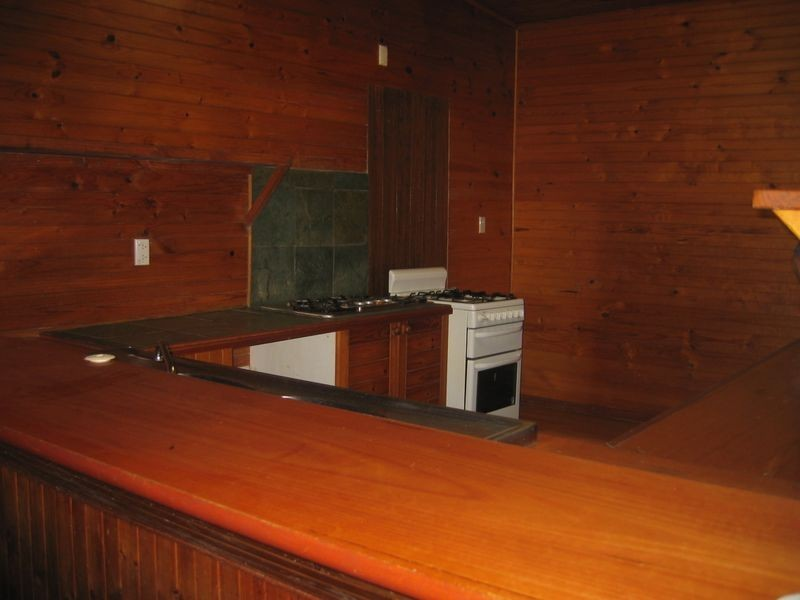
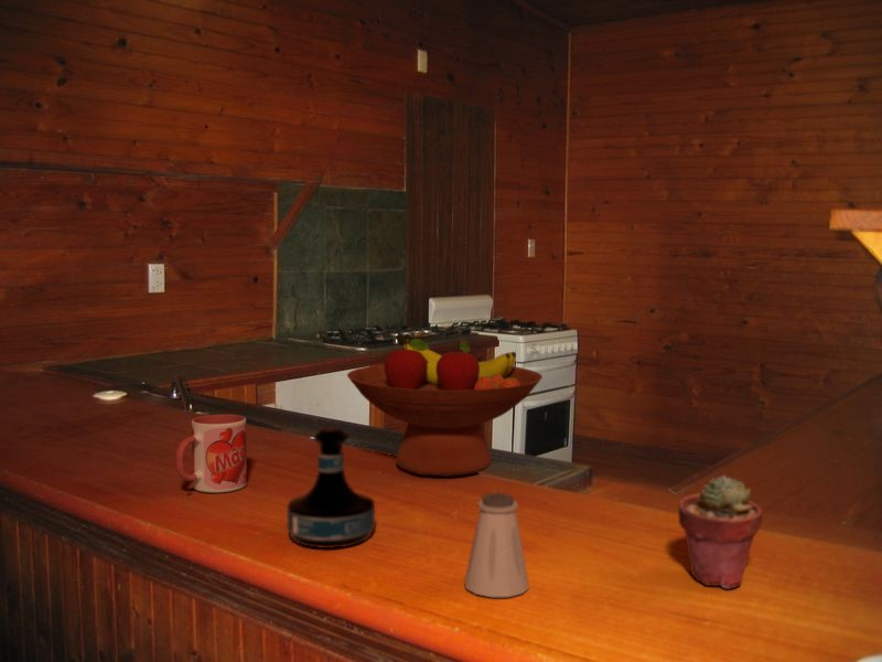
+ mug (207, 455)
+ potted succulent (719, 526)
+ saltshaker (497, 541)
+ tequila bottle (331, 482)
+ fruit bowl (444, 402)
